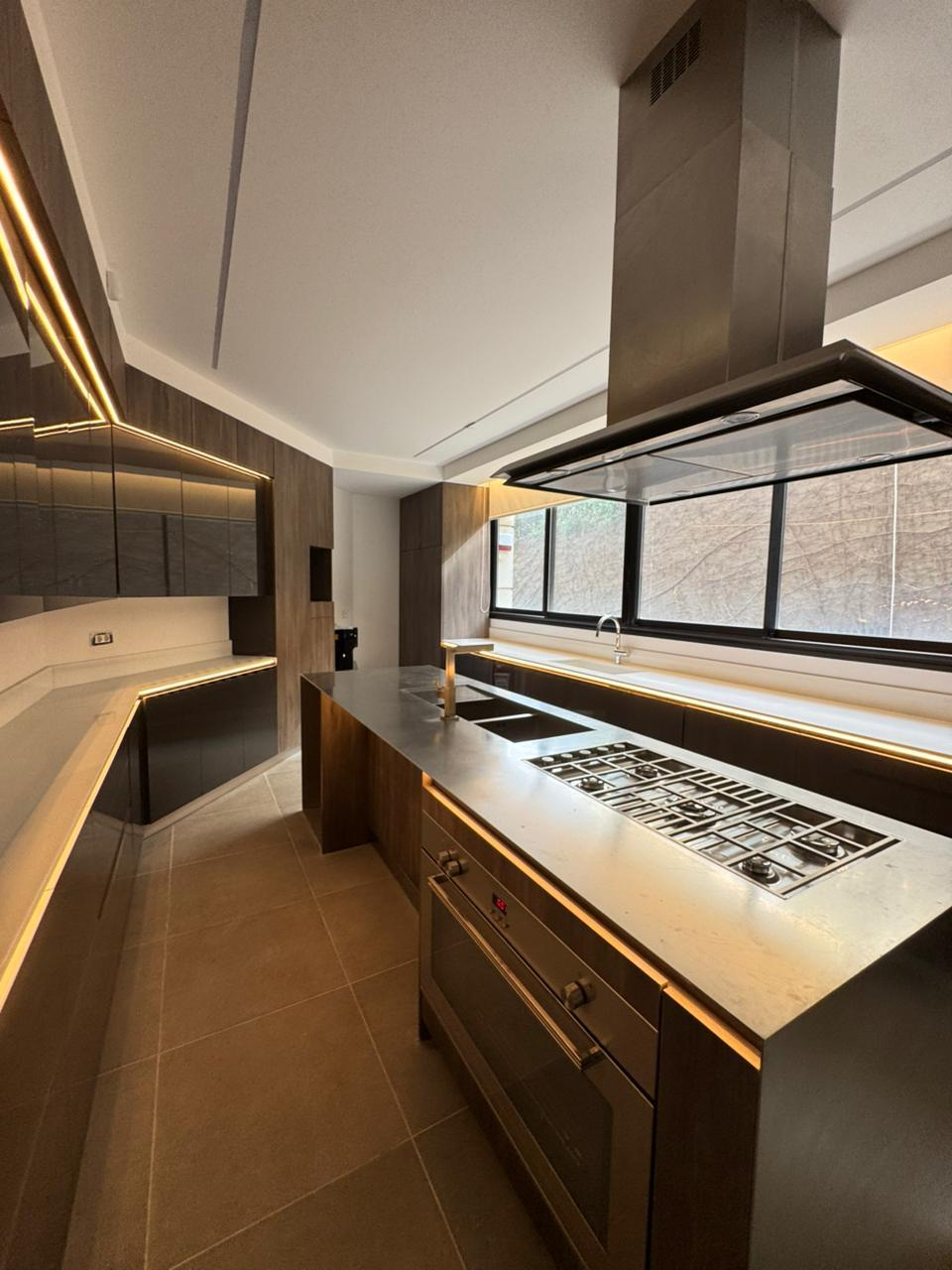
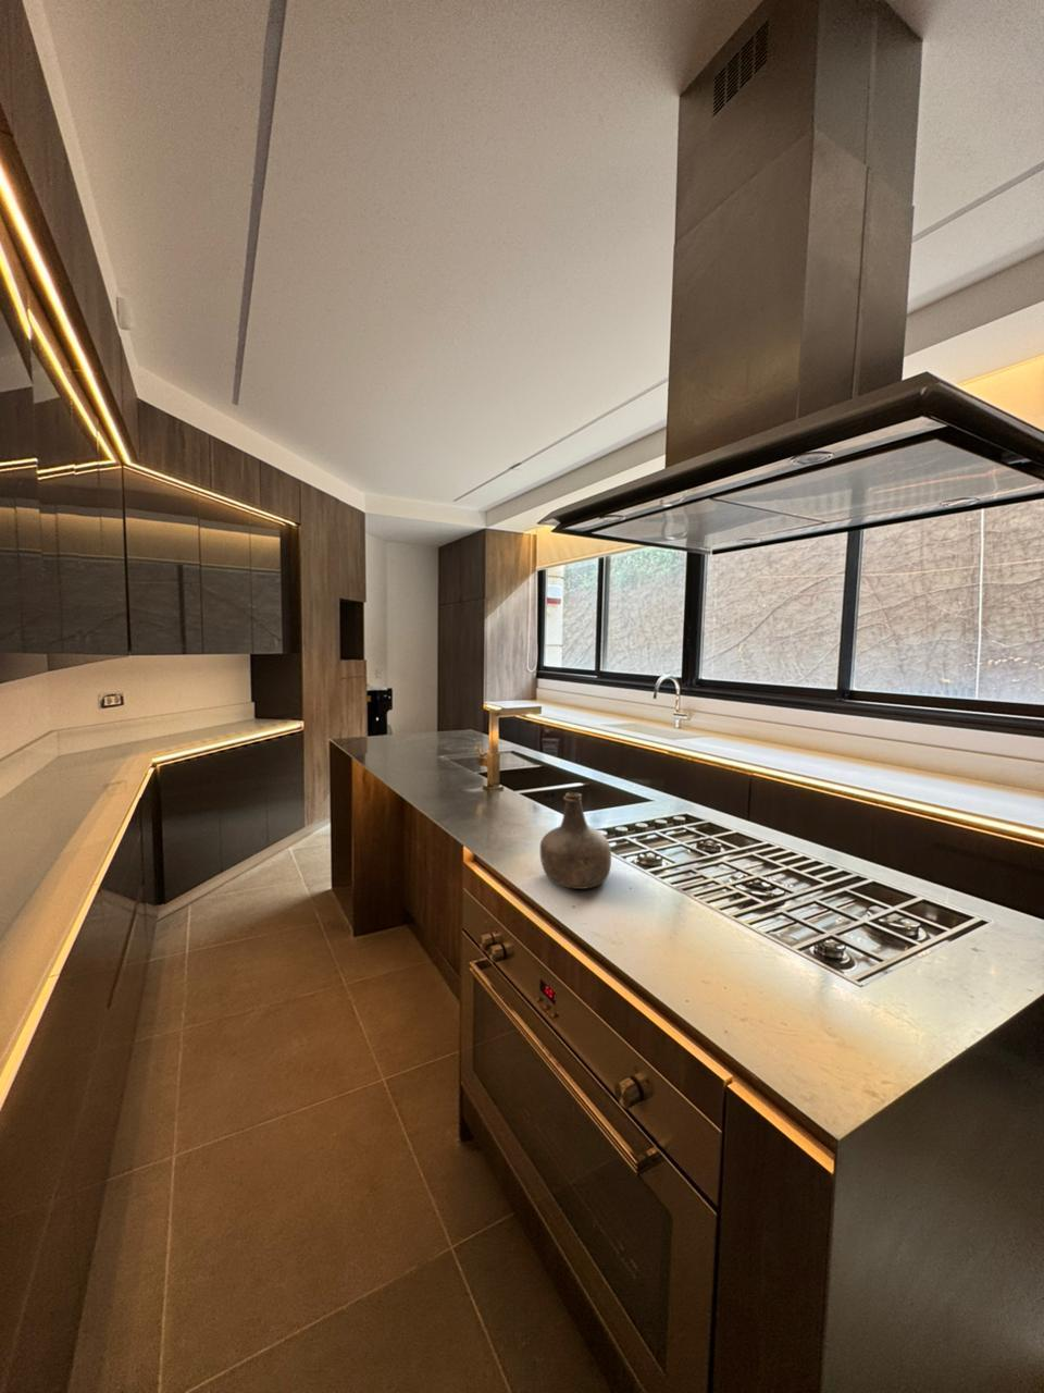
+ bottle (576, 836)
